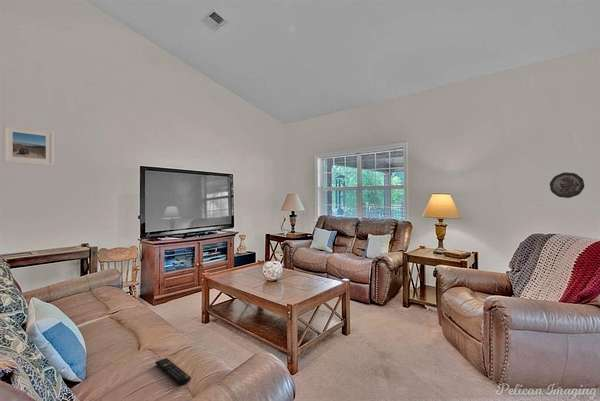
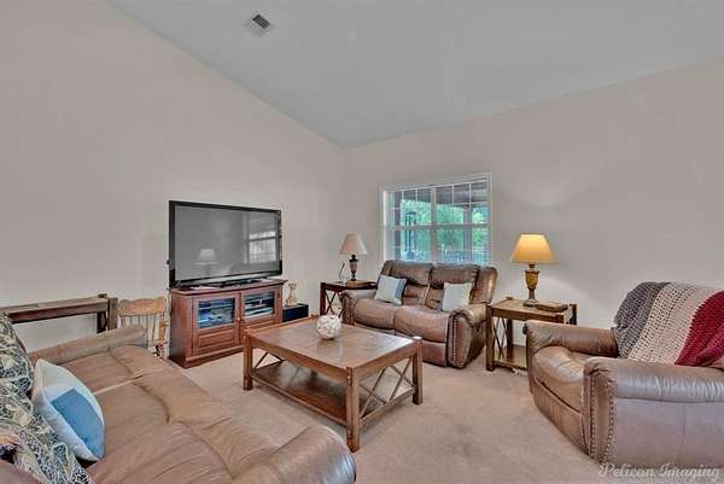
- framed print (29, 145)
- decorative plate (566, 185)
- remote control (172, 370)
